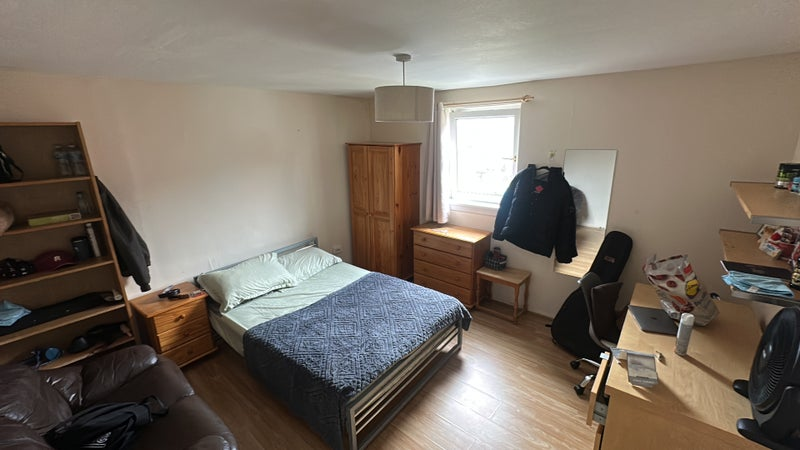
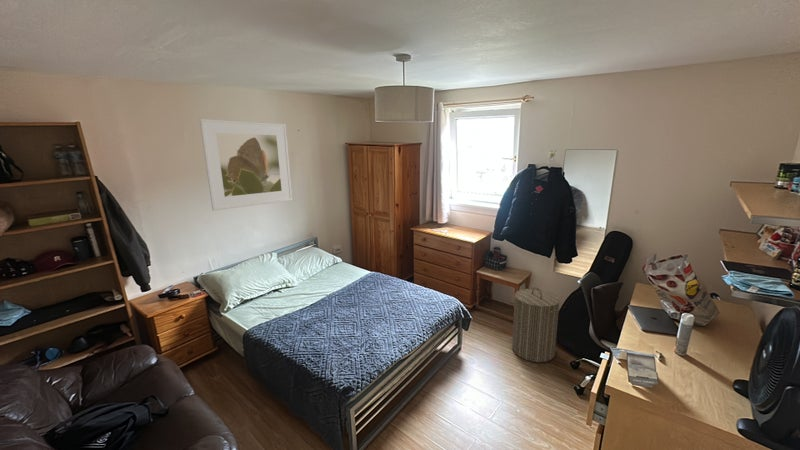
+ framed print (251, 164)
+ laundry hamper (535, 320)
